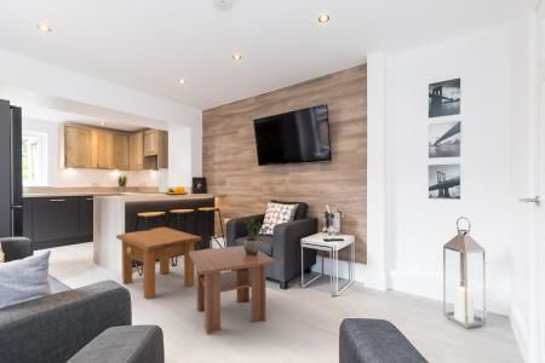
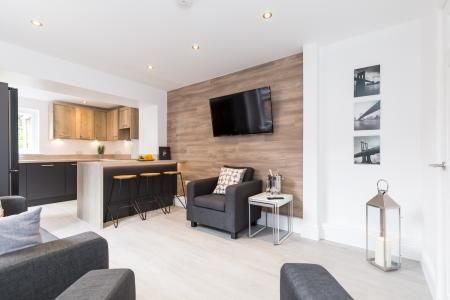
- side table (156, 259)
- potted plant (254, 234)
- coffee table (229, 284)
